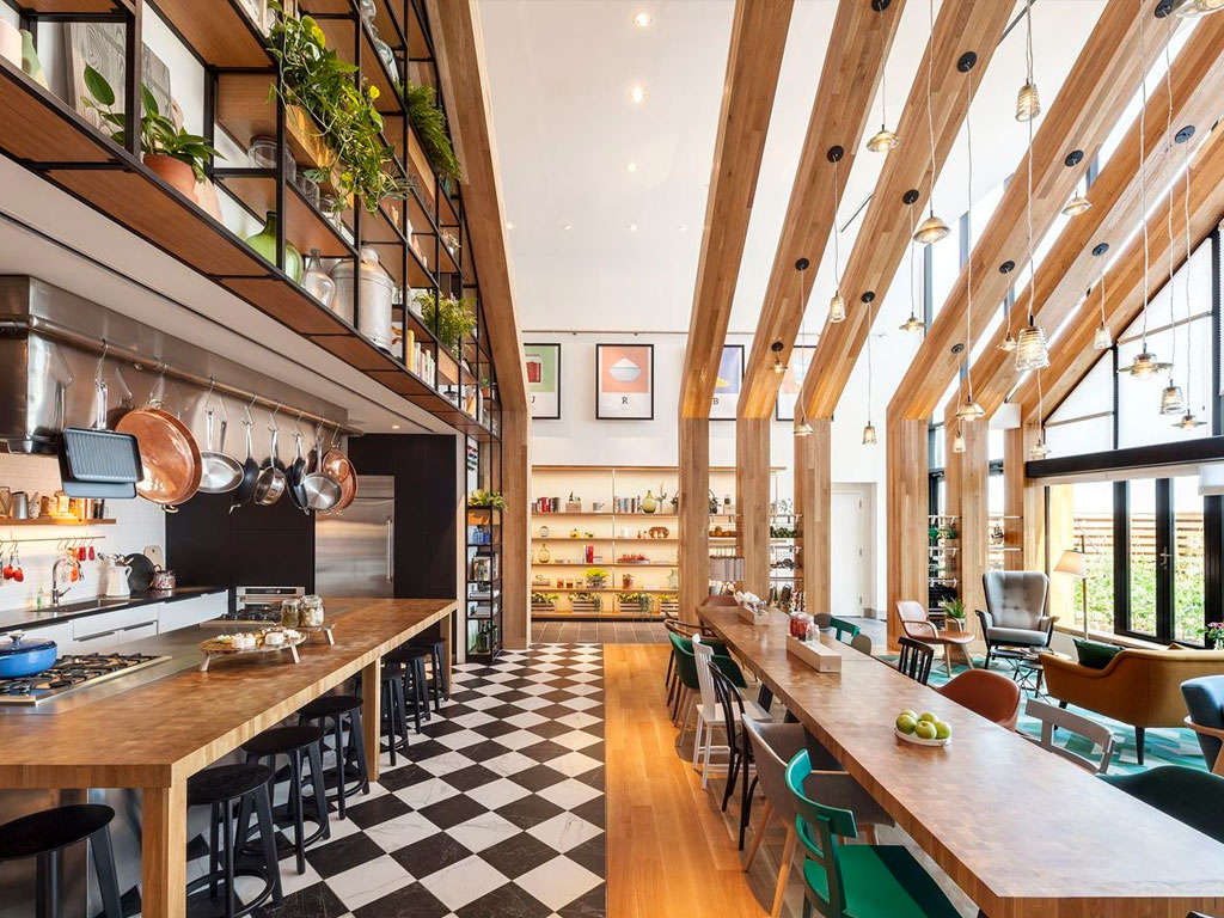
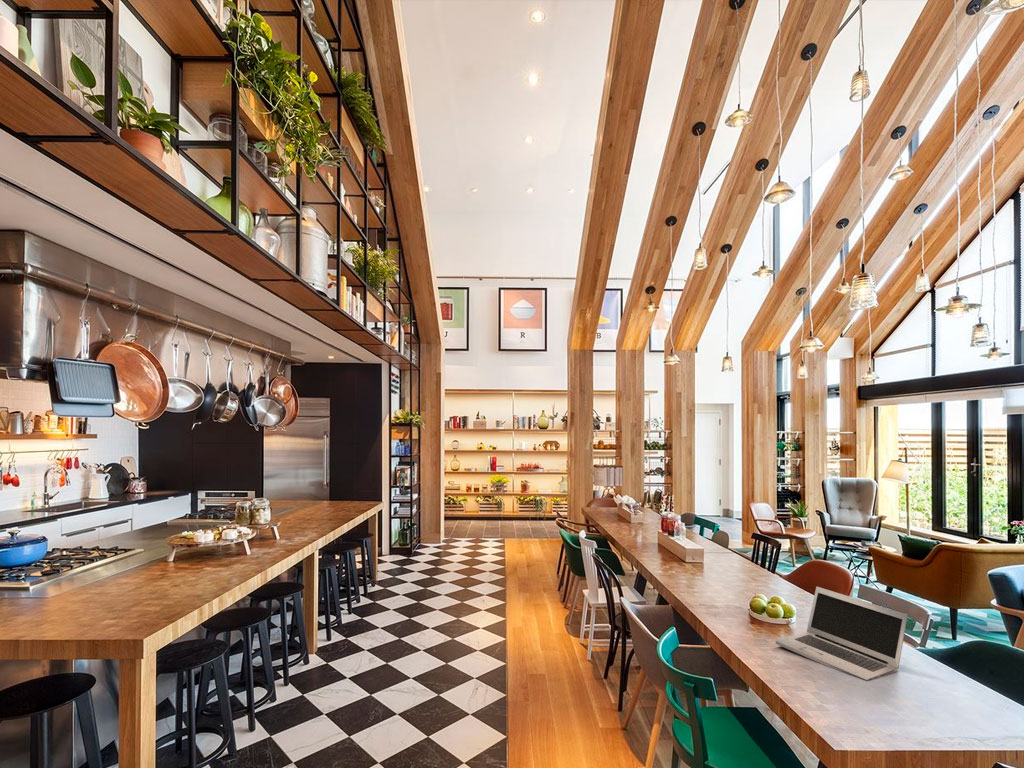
+ laptop (839, 630)
